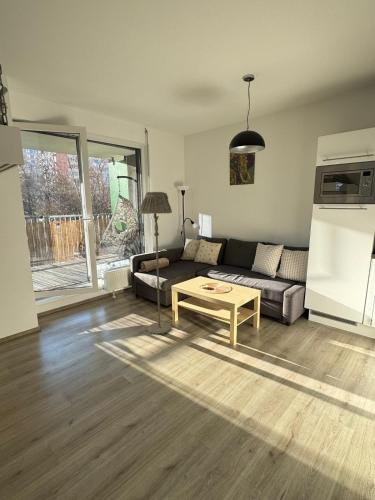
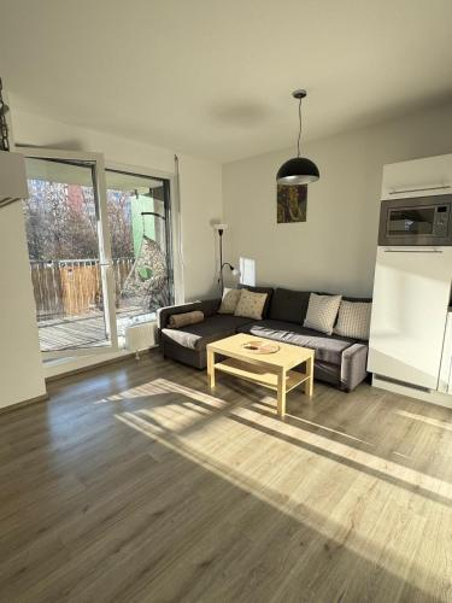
- floor lamp (157, 263)
